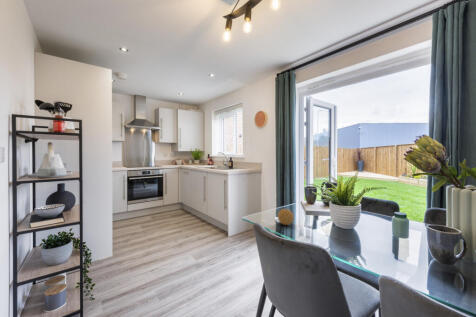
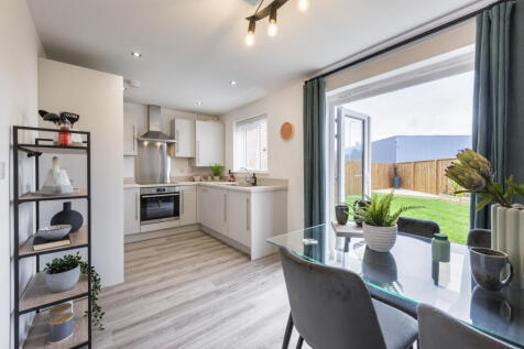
- fruit (285, 216)
